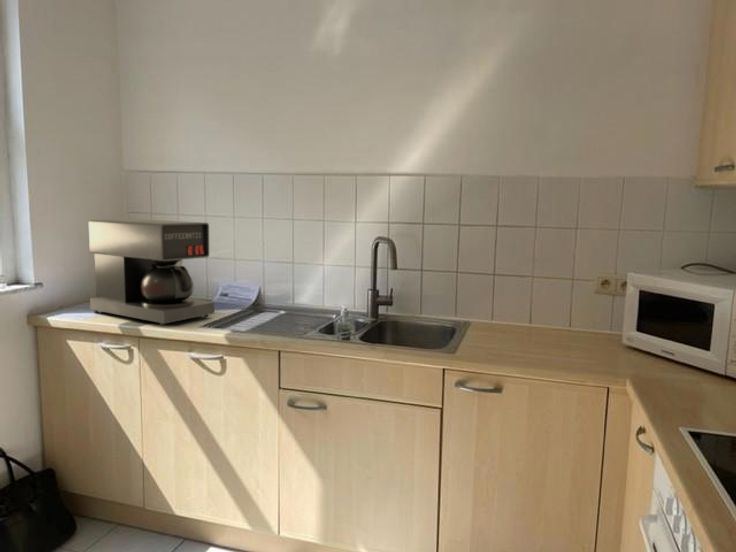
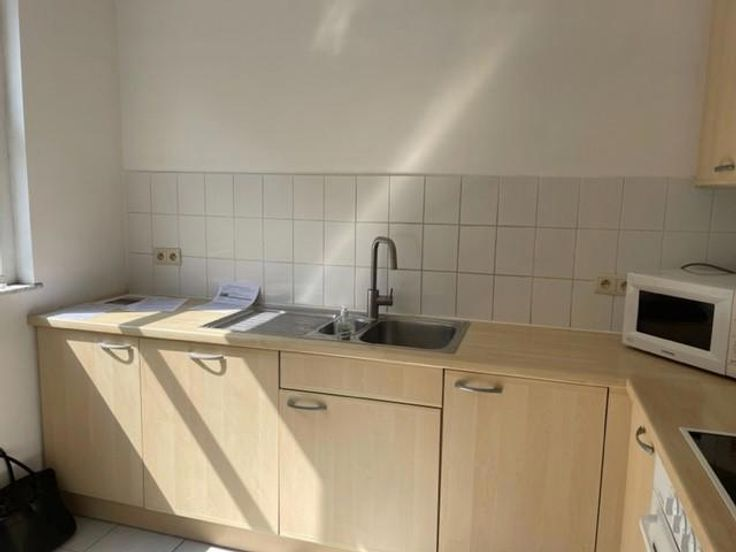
- coffee maker (150, 268)
